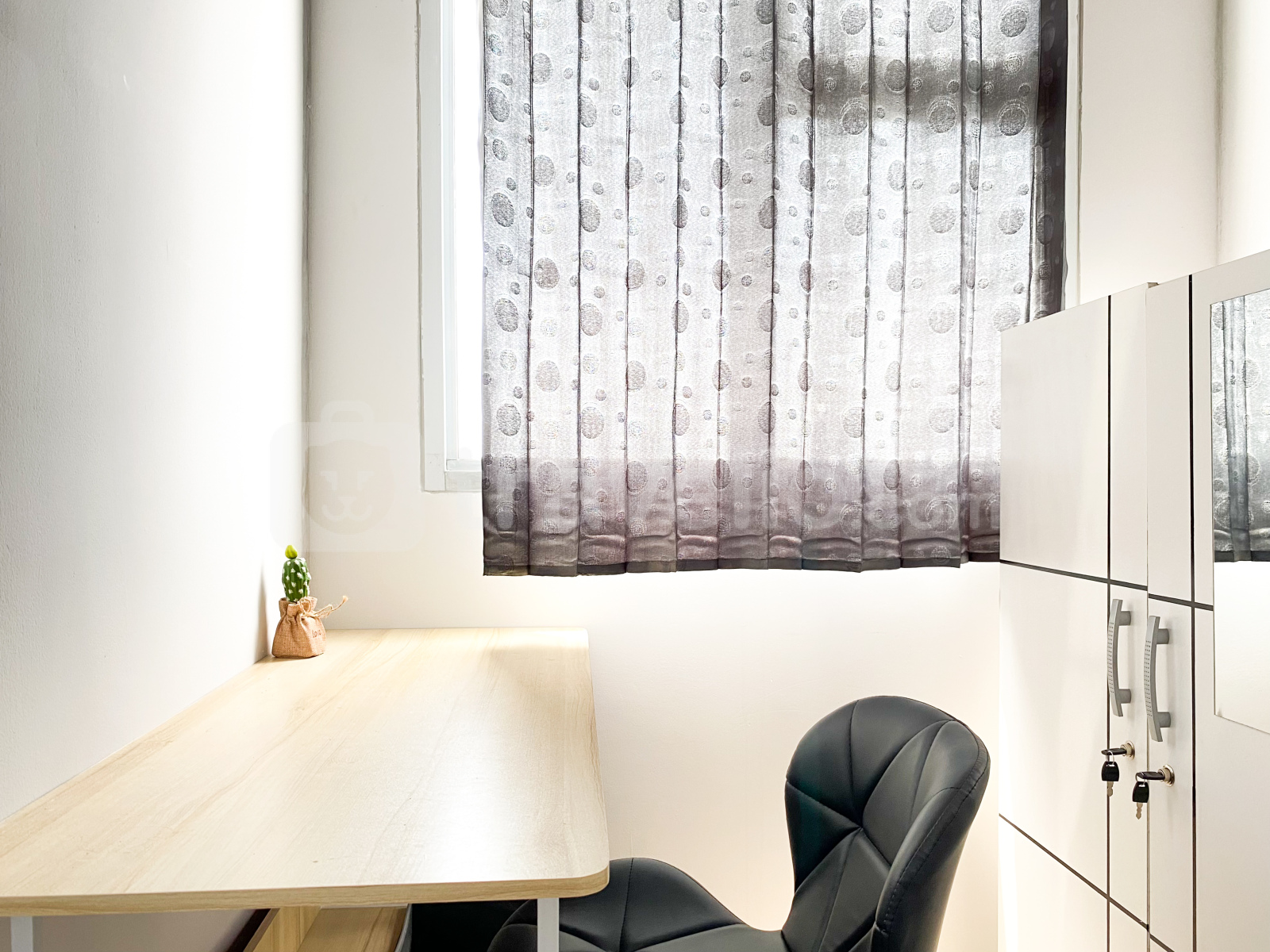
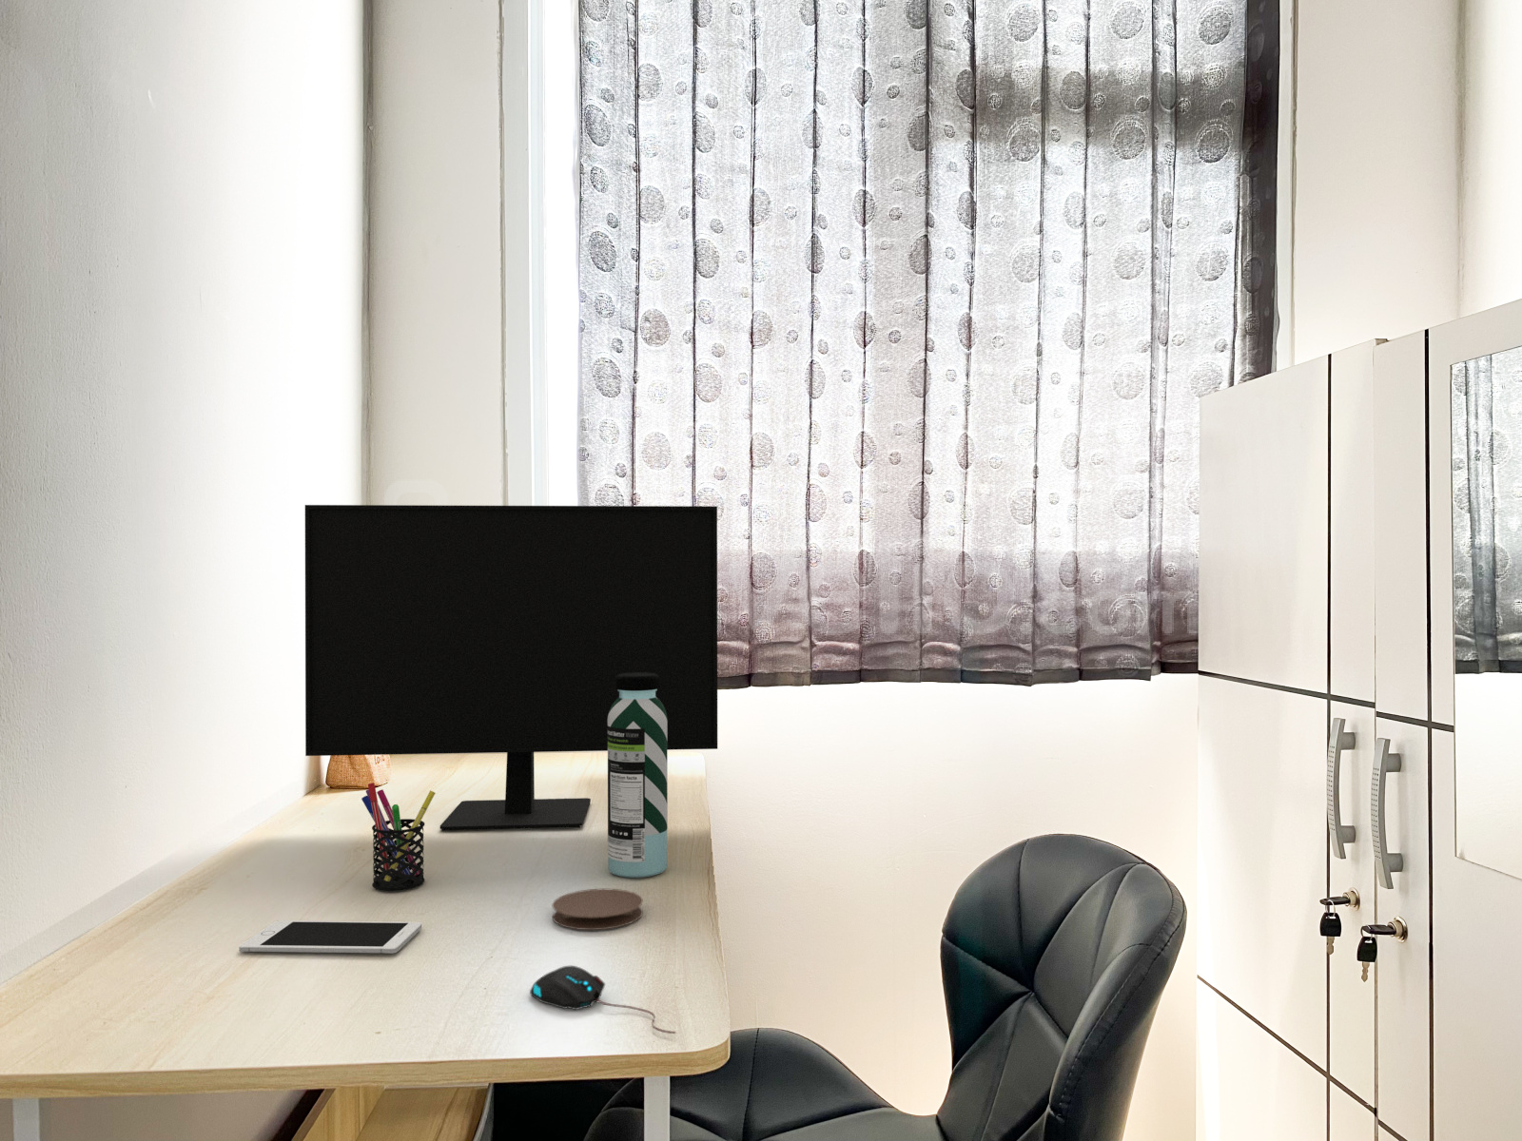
+ coaster (597, 908)
+ monitor (521, 662)
+ water bottle (638, 771)
+ cell phone (333, 936)
+ mouse (598, 996)
+ pen holder (394, 834)
